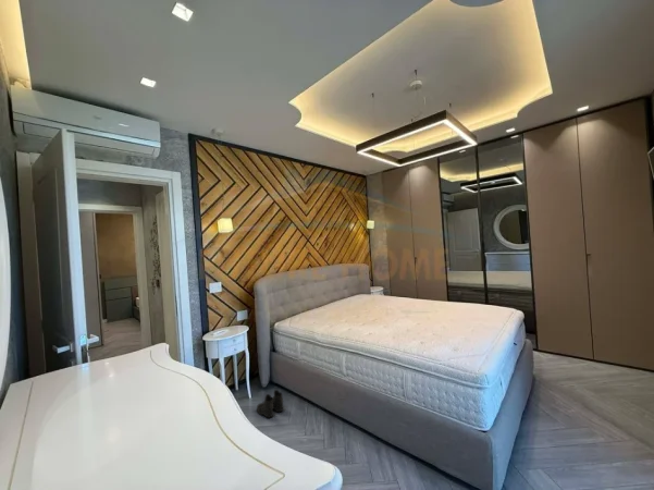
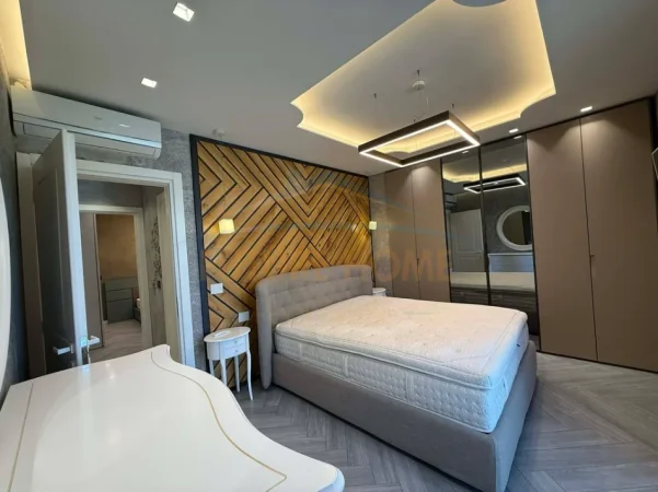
- boots (269, 401)
